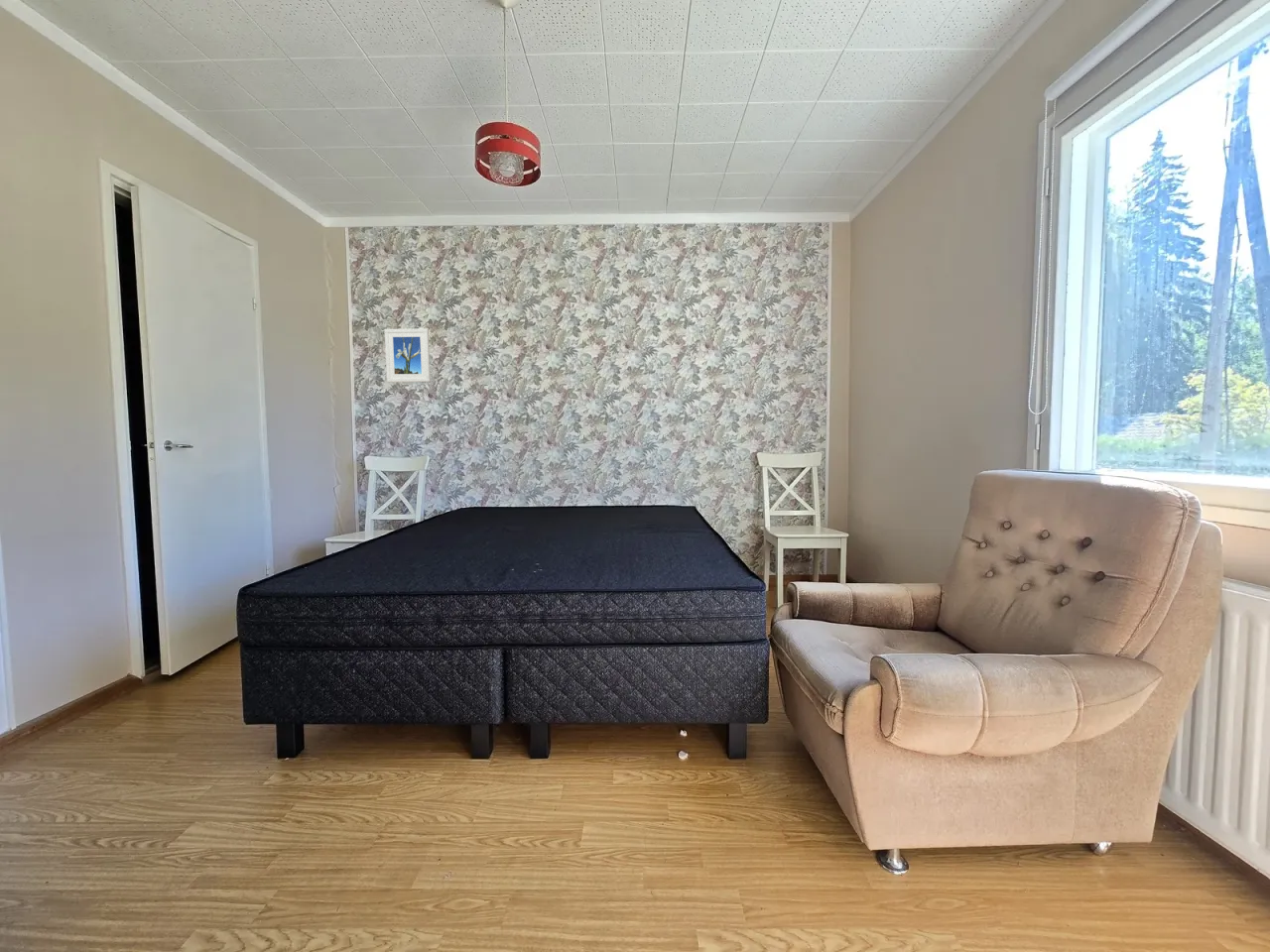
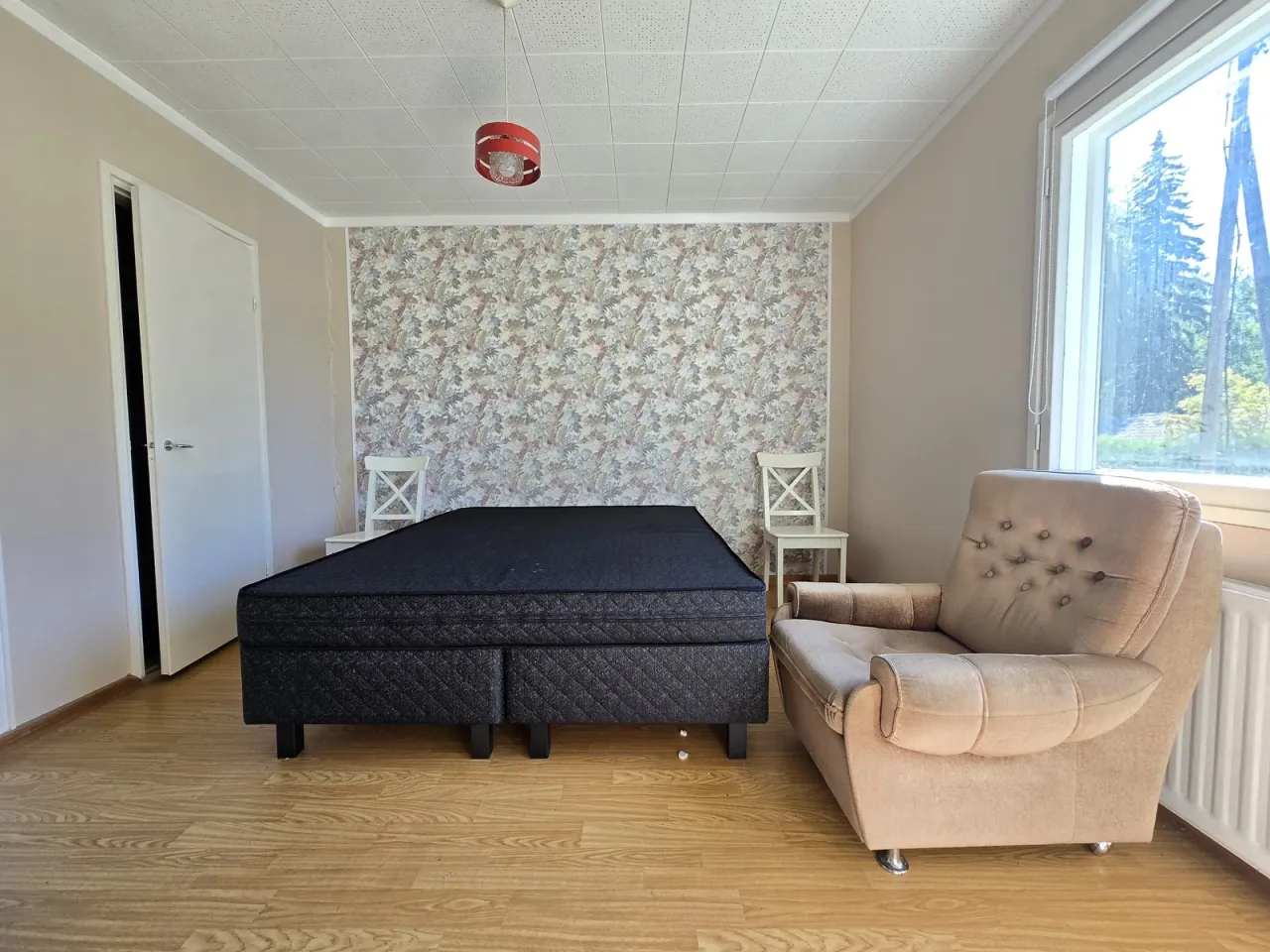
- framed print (407, 355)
